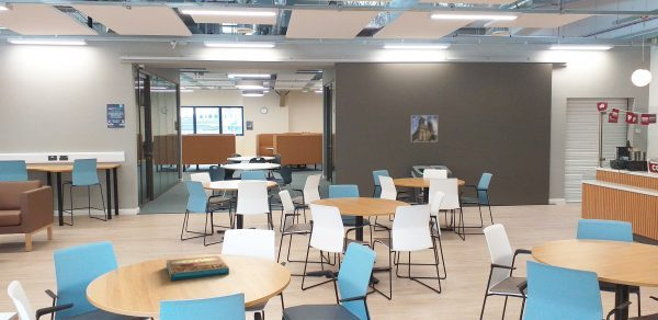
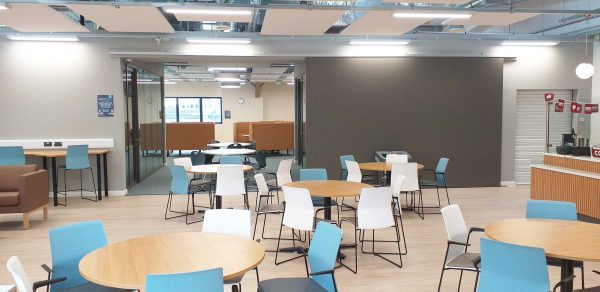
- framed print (424, 128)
- pizza box (196, 266)
